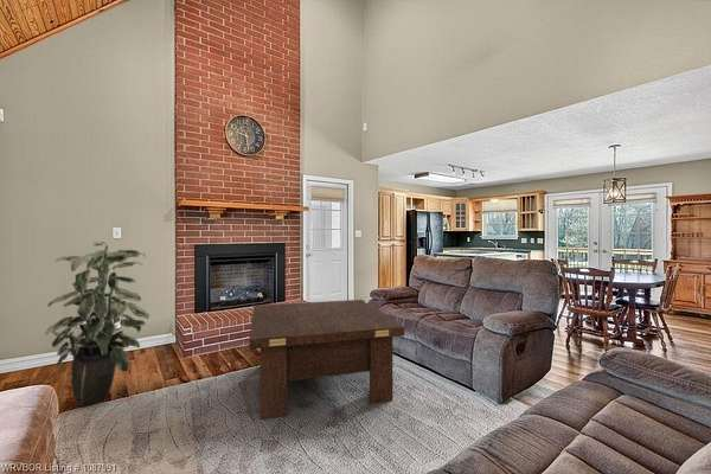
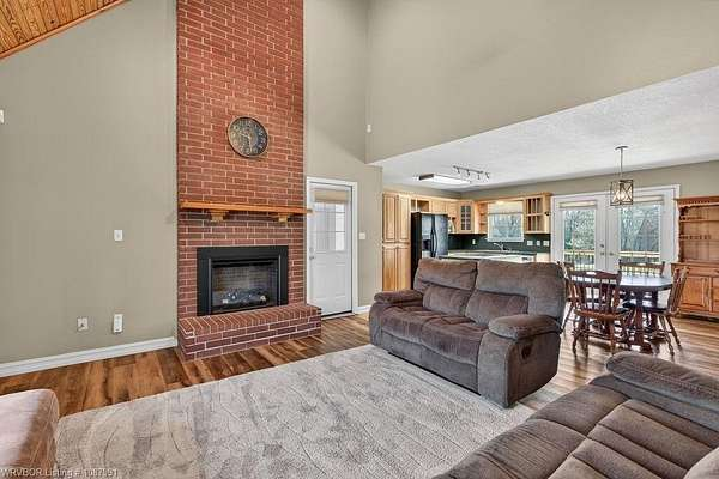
- indoor plant (101, 321)
- coffee table (319, 347)
